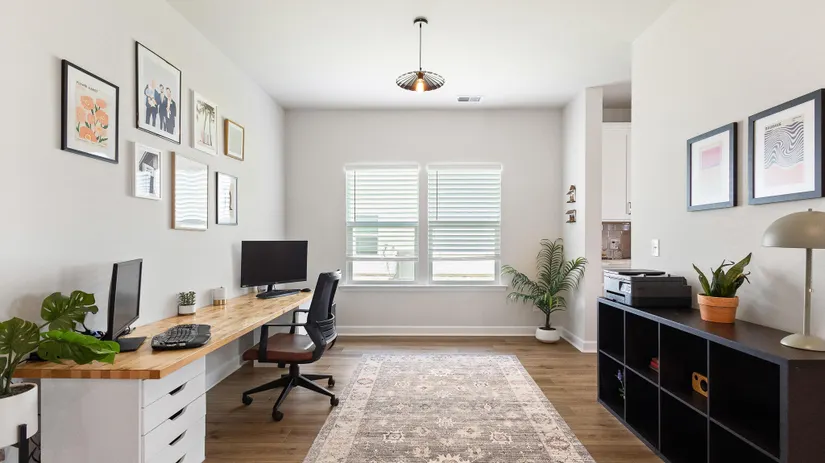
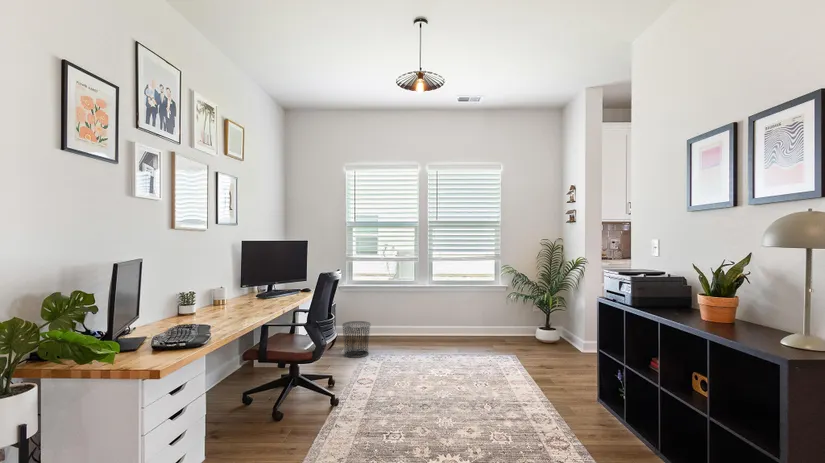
+ waste bin (356, 339)
